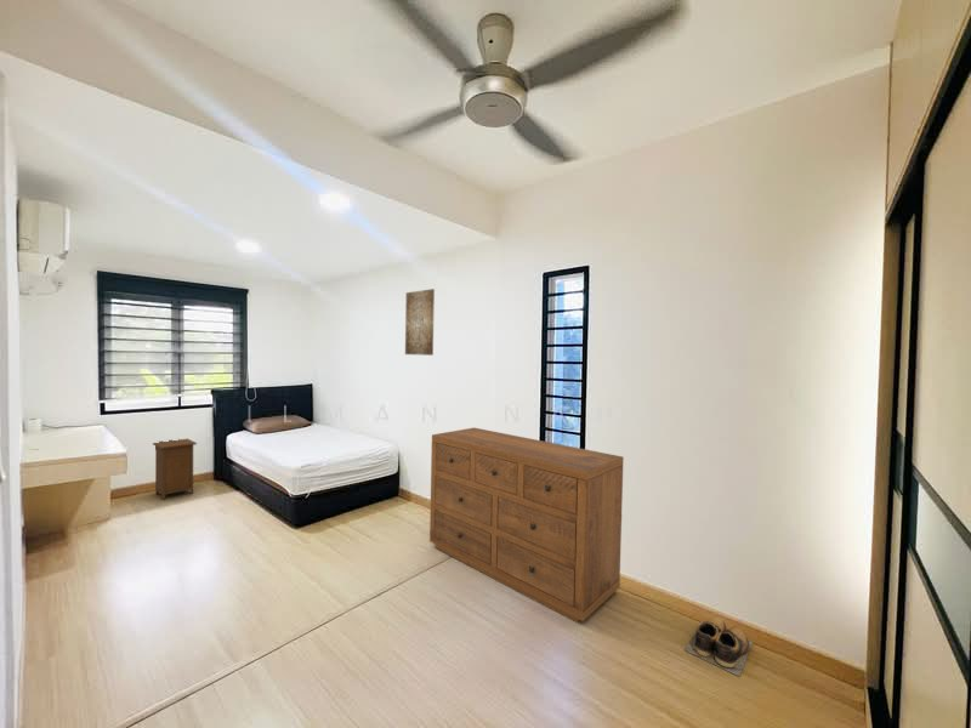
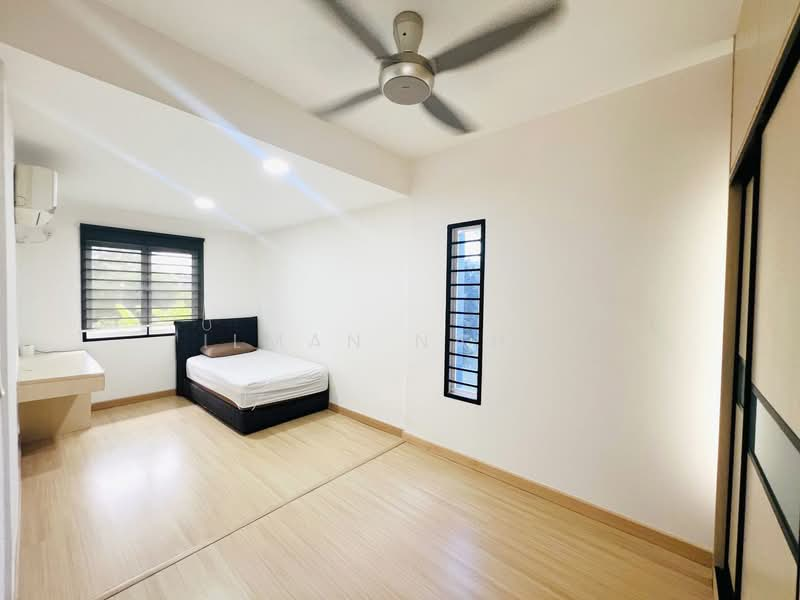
- dresser (516, 506)
- wall art (419, 323)
- shoes (719, 635)
- nightstand (172, 466)
